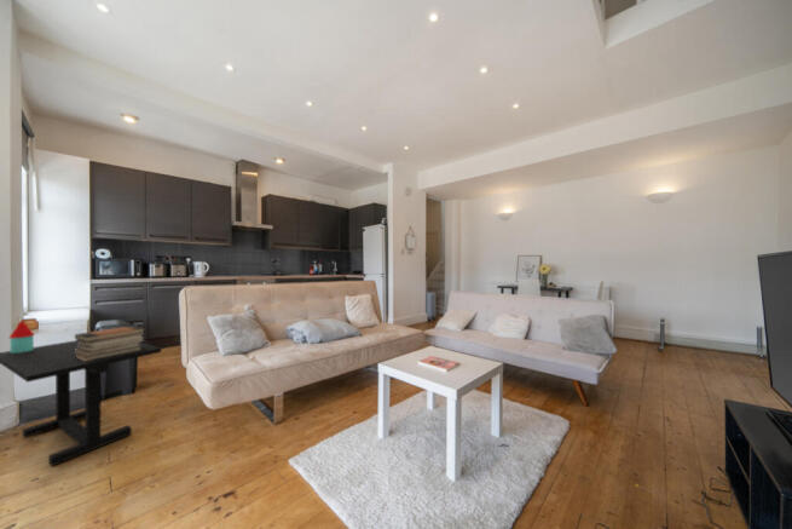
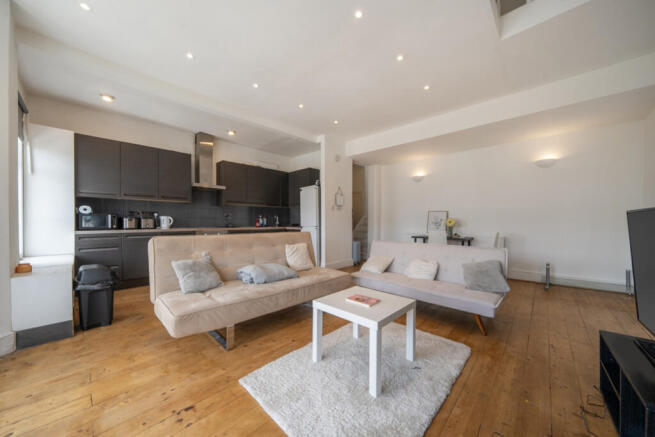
- side table (85, 376)
- book stack (111, 341)
